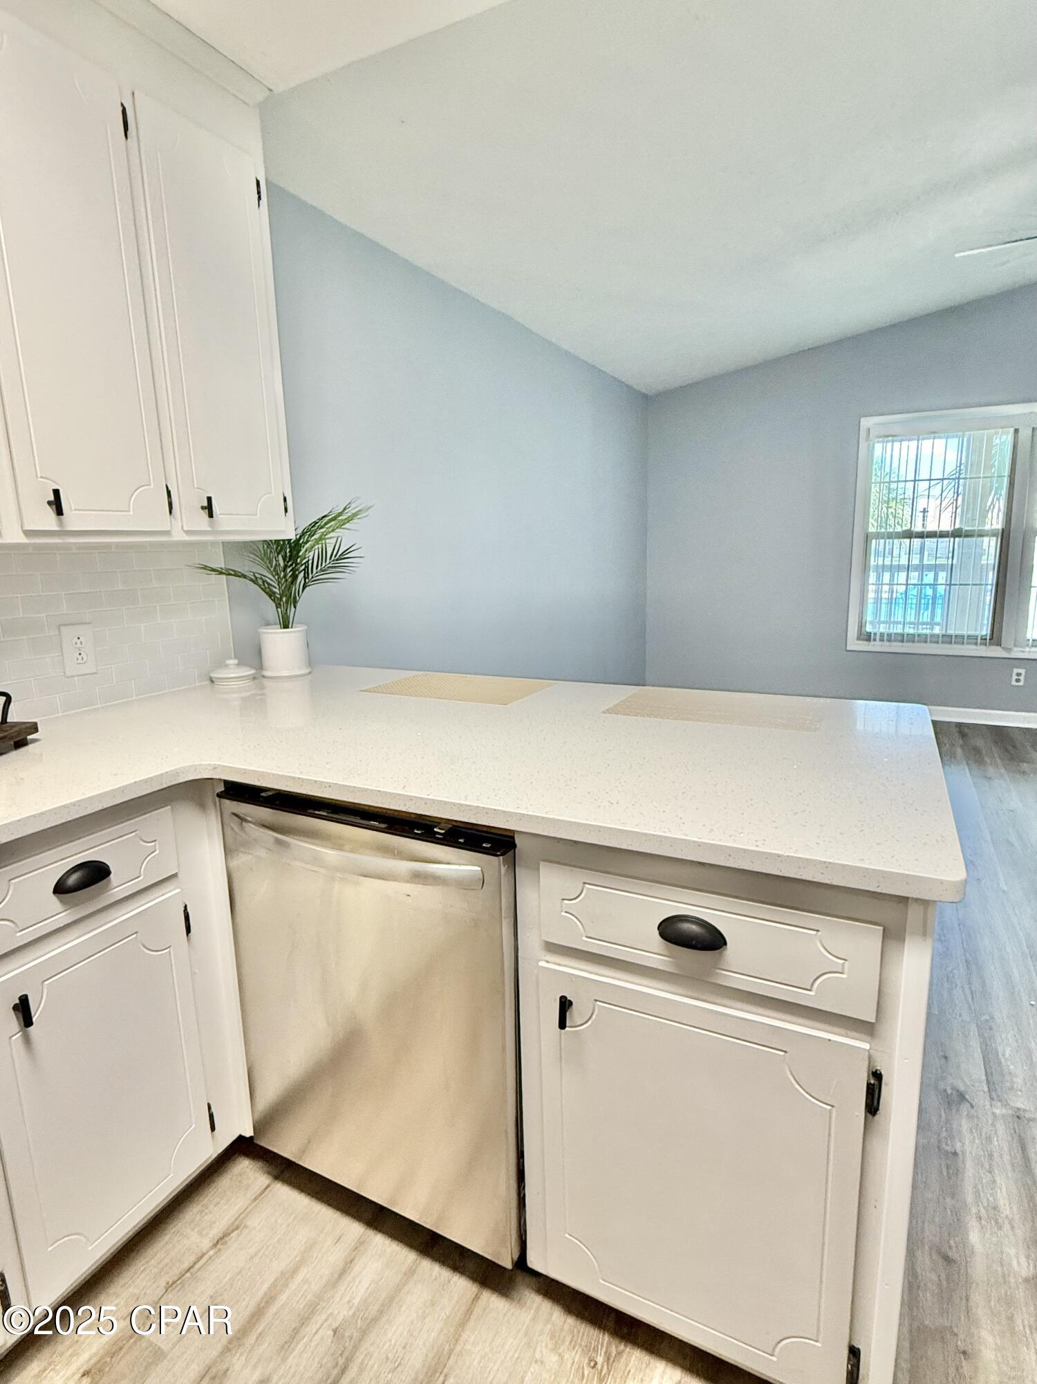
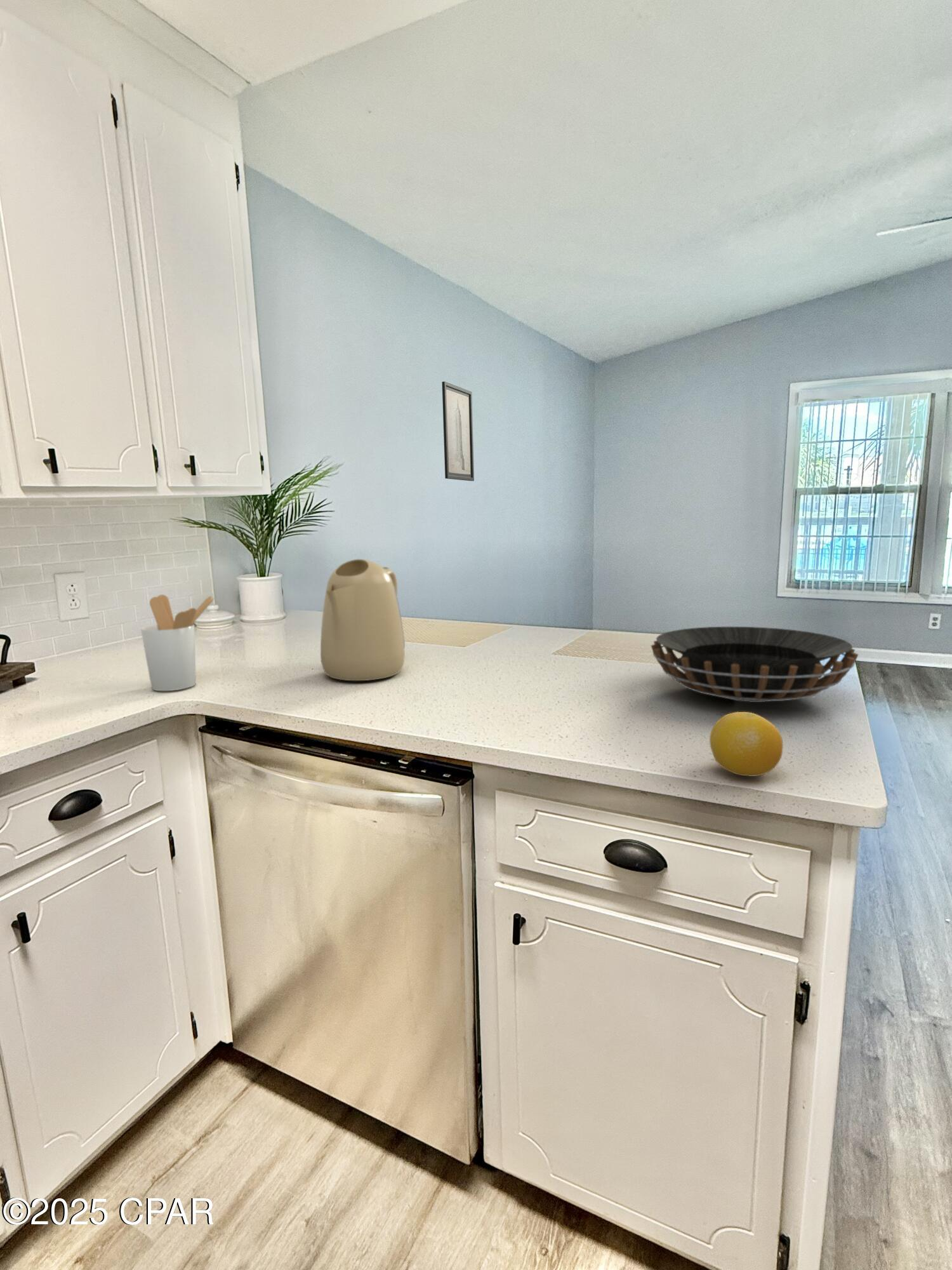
+ utensil holder (183, 640)
+ decorative bowl (750, 667)
+ kettle (364, 616)
+ wall art (459, 434)
+ fruit (745, 744)
